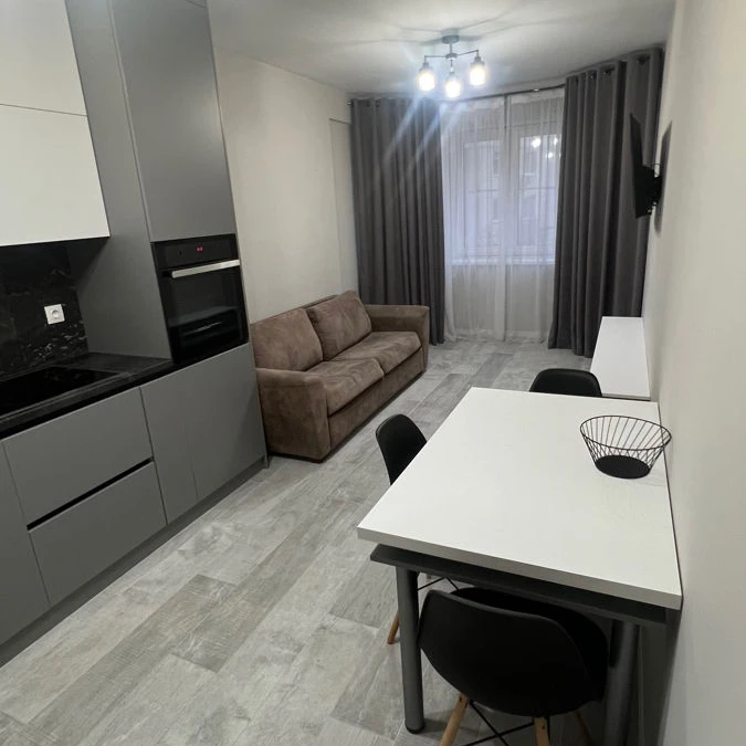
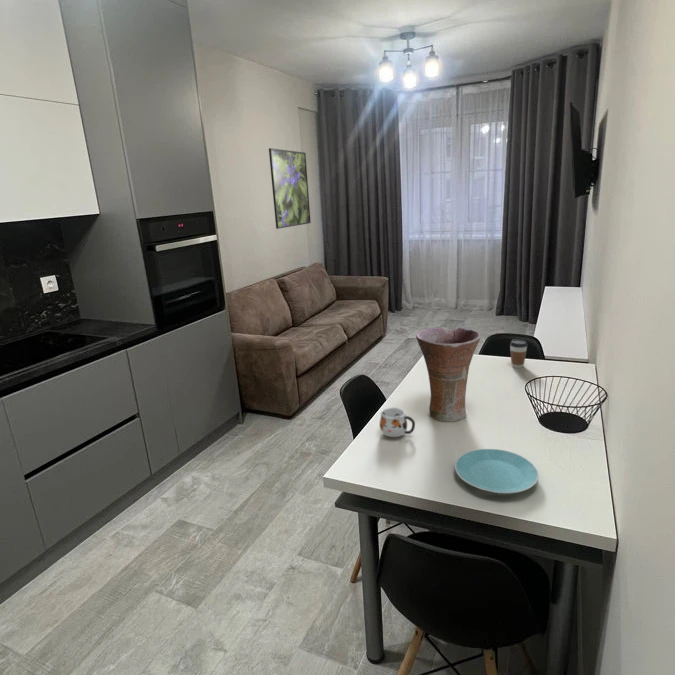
+ vase (446, 373)
+ mug (397, 421)
+ coffee cup (518, 354)
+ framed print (291, 189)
+ plate (495, 472)
